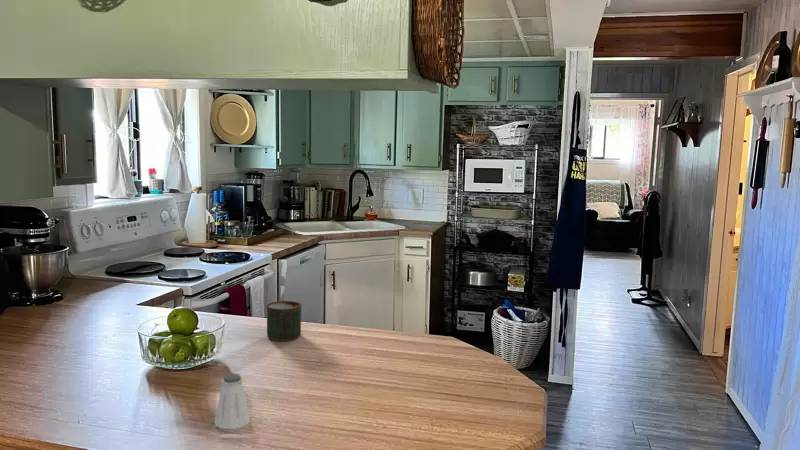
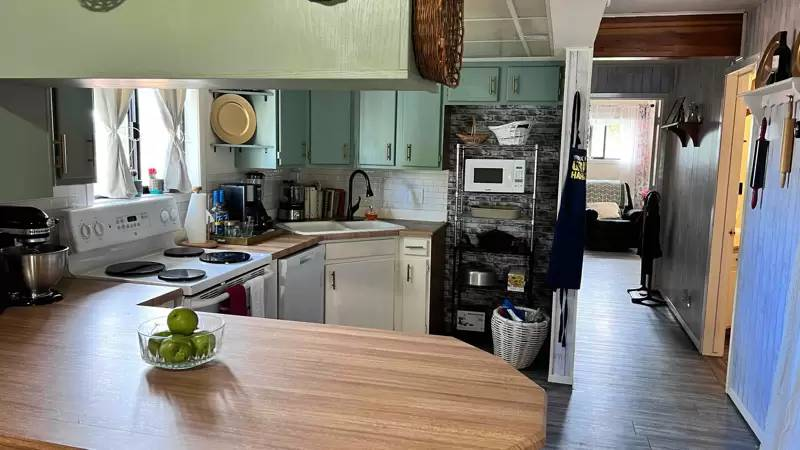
- saltshaker (232, 399)
- mug (283, 322)
